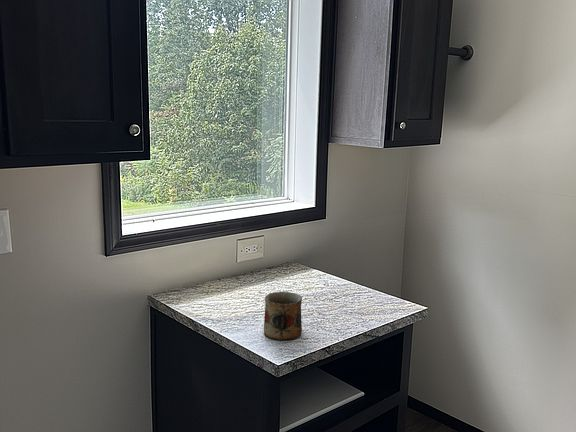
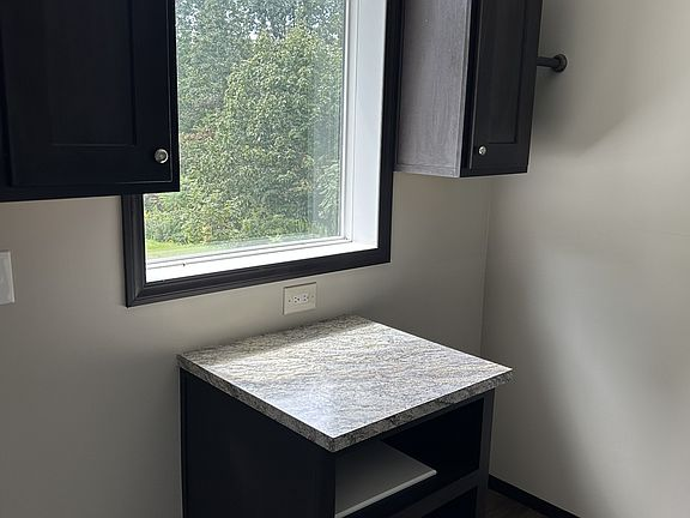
- mug (284, 313)
